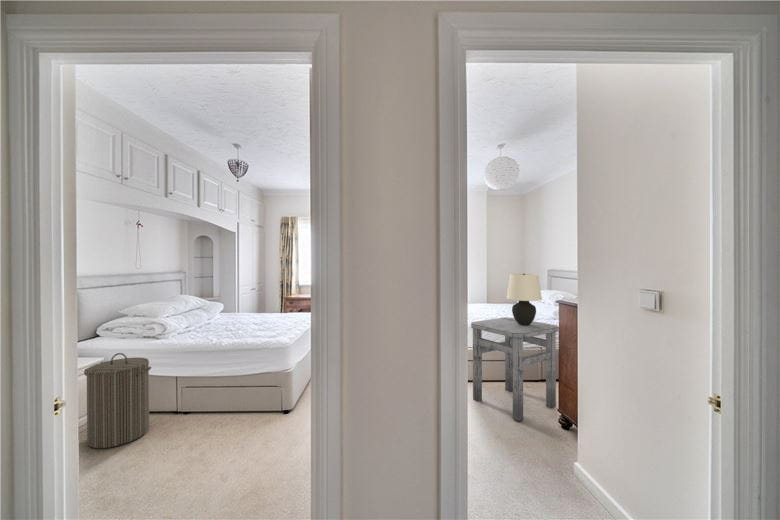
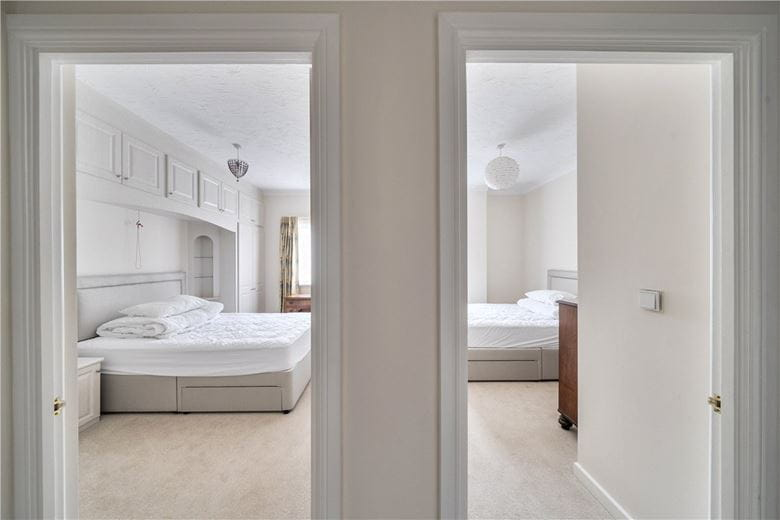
- side table (513, 363)
- table lamp (523, 299)
- laundry hamper (119, 394)
